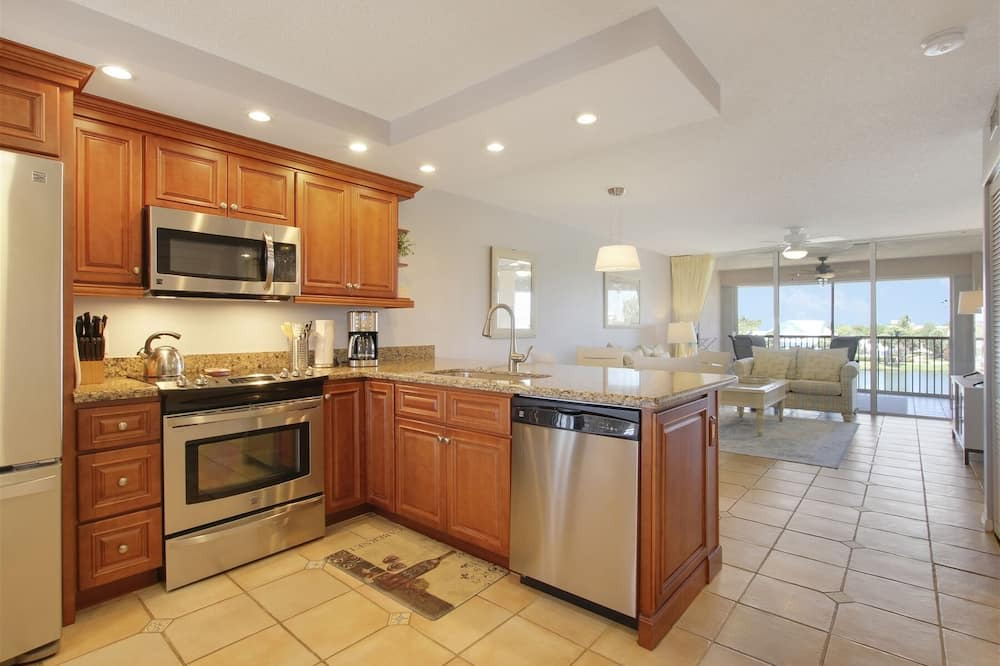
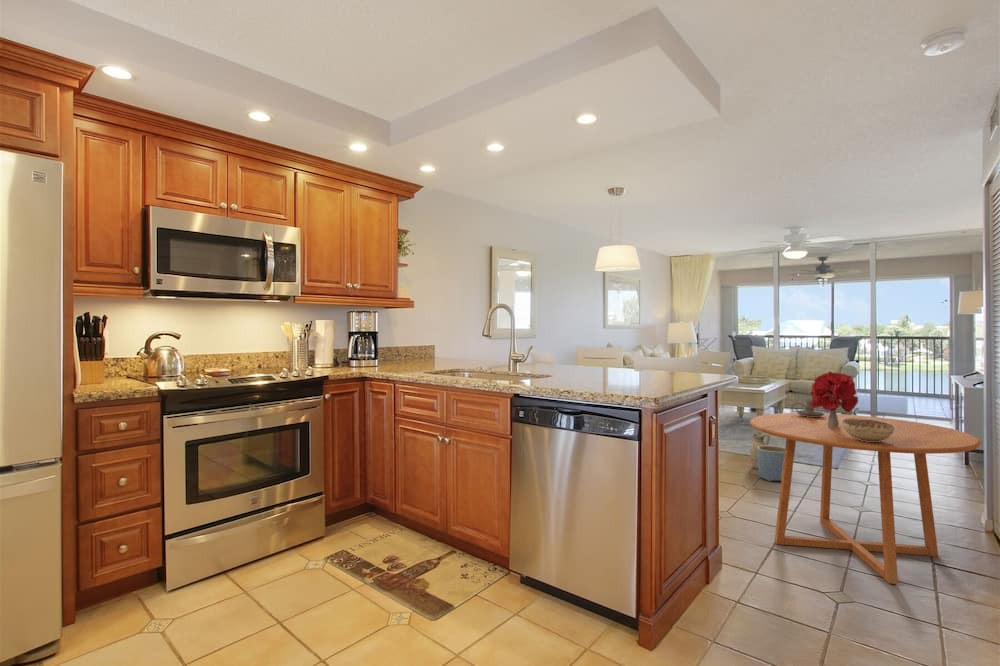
+ bouquet (833, 398)
+ ceramic jug (756, 450)
+ decorative bowl (867, 431)
+ dining table (830, 488)
+ planter (773, 463)
+ candle holder (807, 407)
